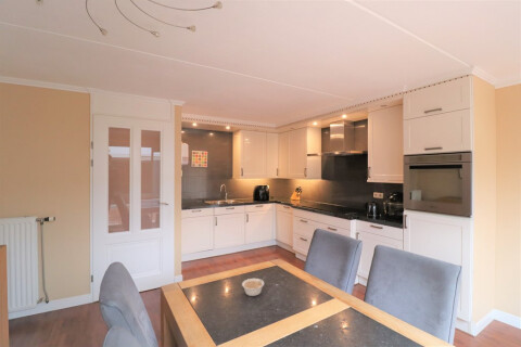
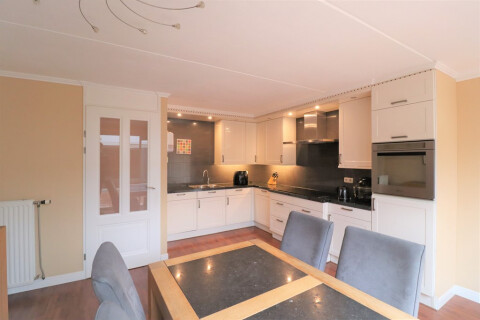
- legume (253, 286)
